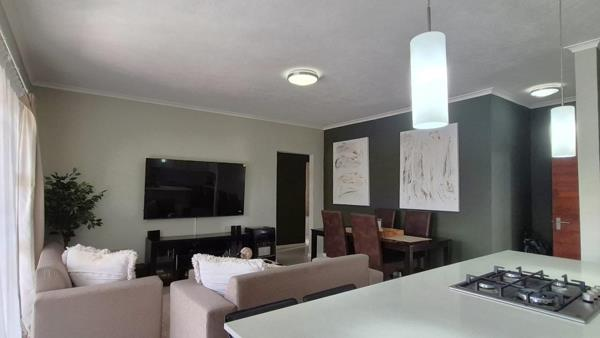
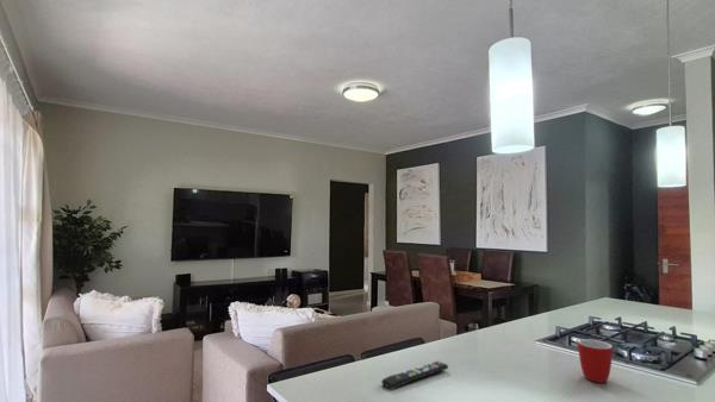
+ remote control (416, 373)
+ mug (591, 358)
